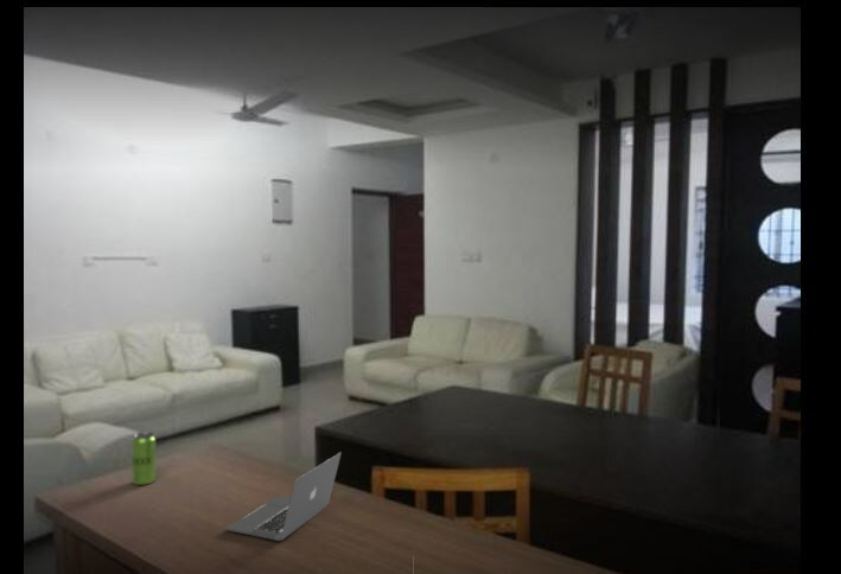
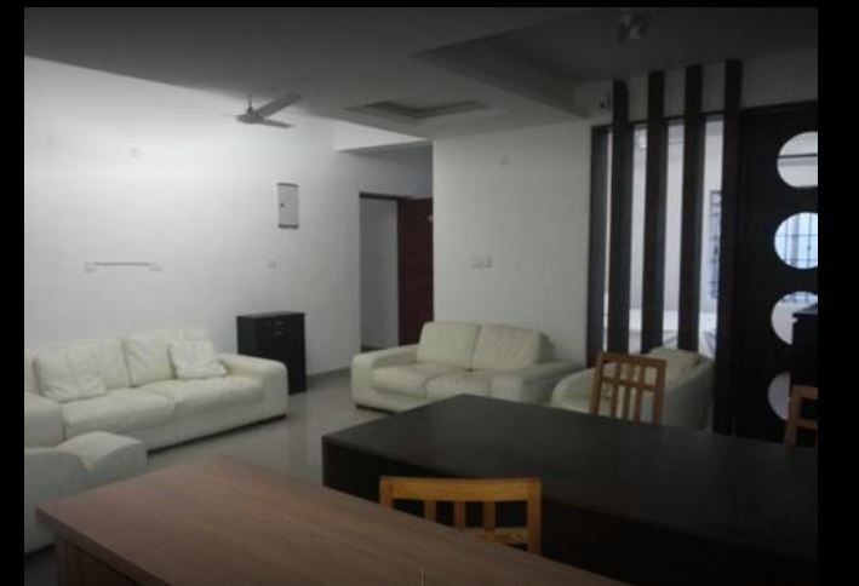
- laptop (266, 503)
- beverage can (144, 458)
